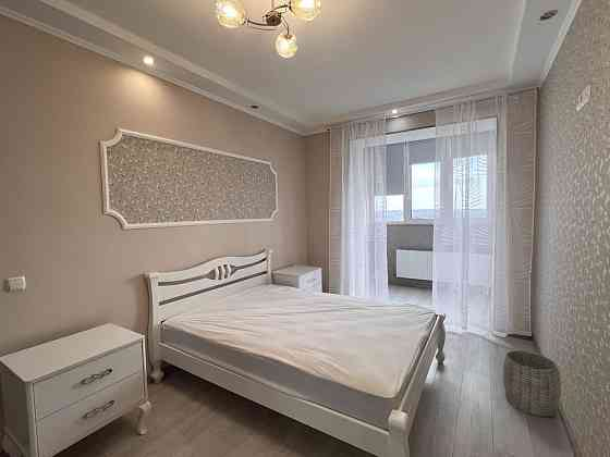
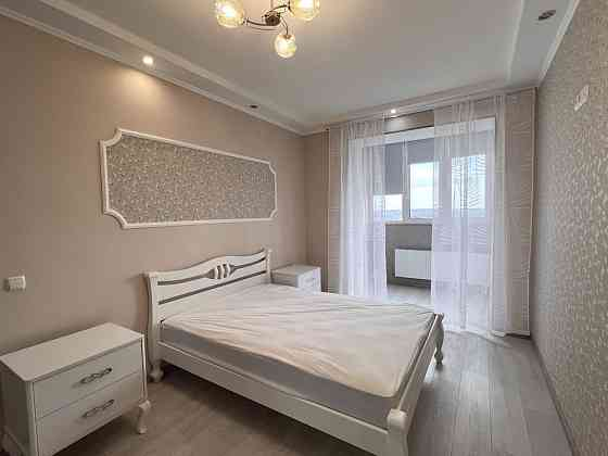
- woven basket (530, 381)
